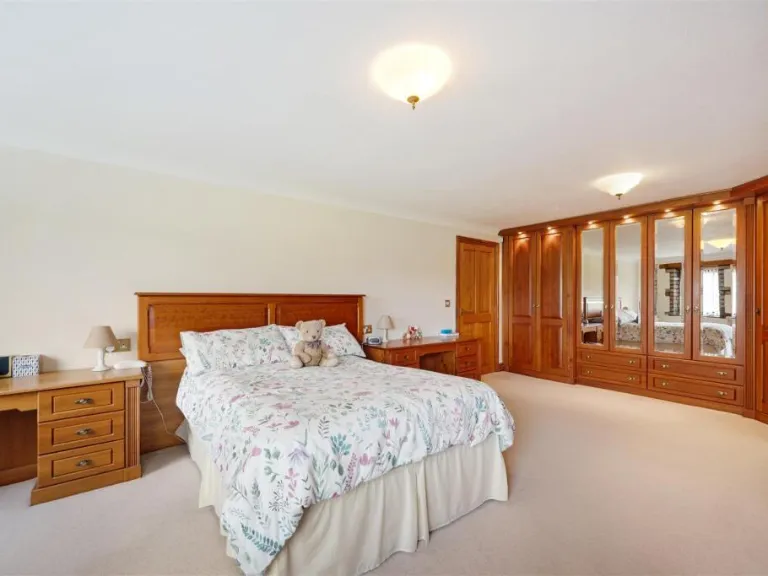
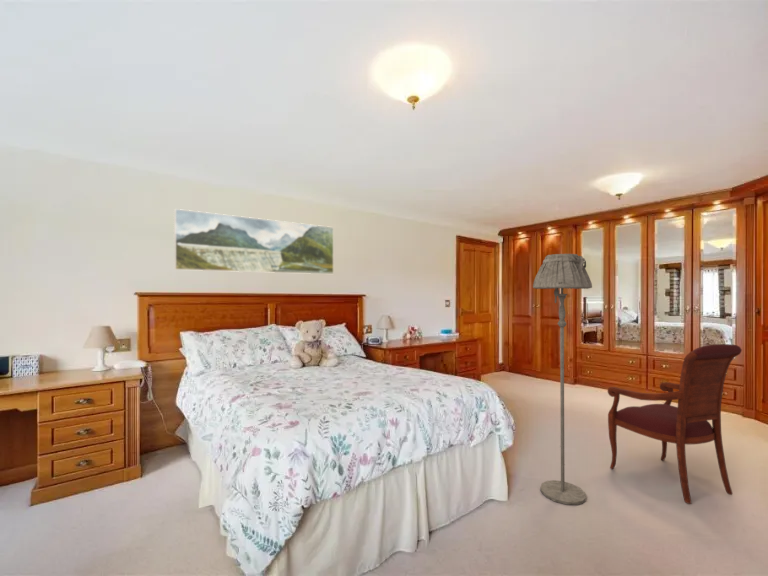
+ armchair (668, 408)
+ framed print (264, 245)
+ floor lamp (562, 373)
